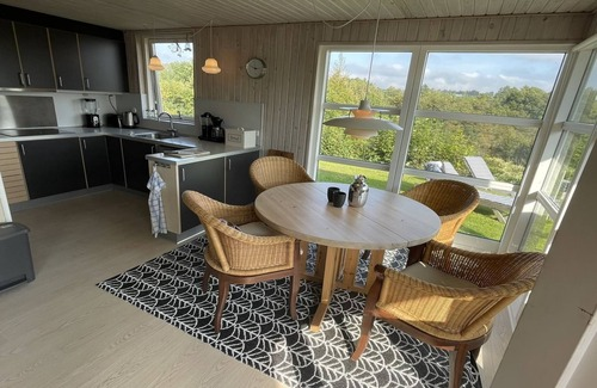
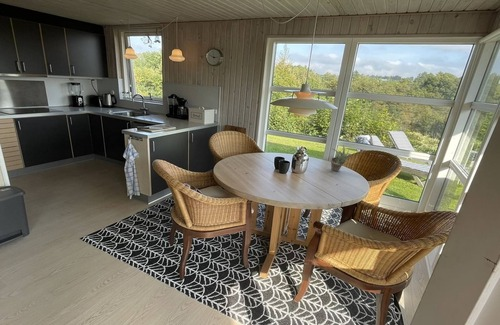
+ succulent plant (339, 159)
